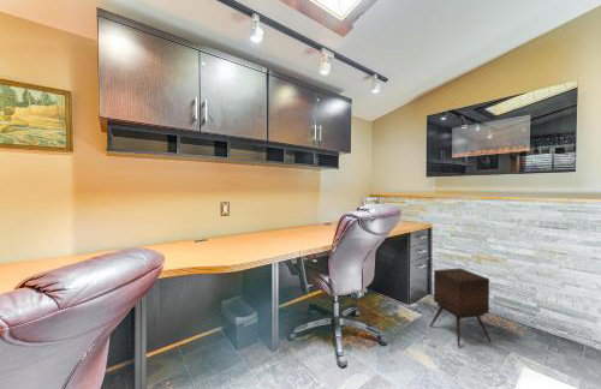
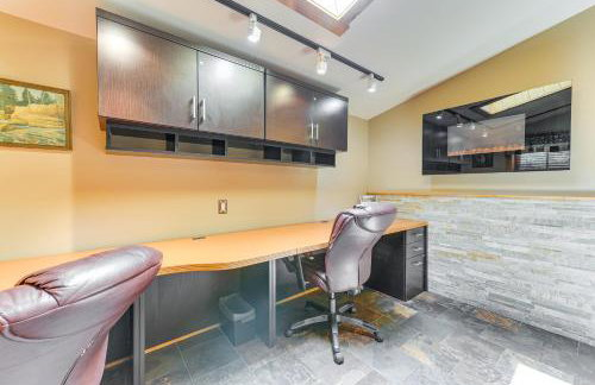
- side table (458, 304)
